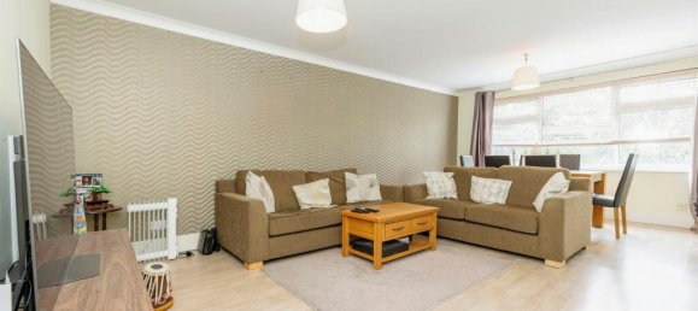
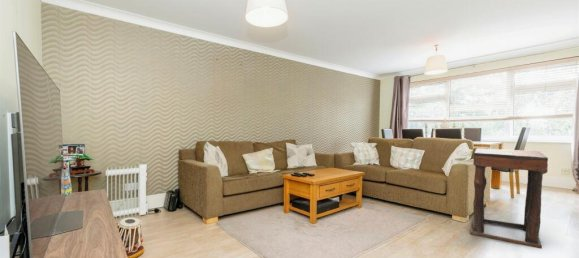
+ side table (485, 186)
